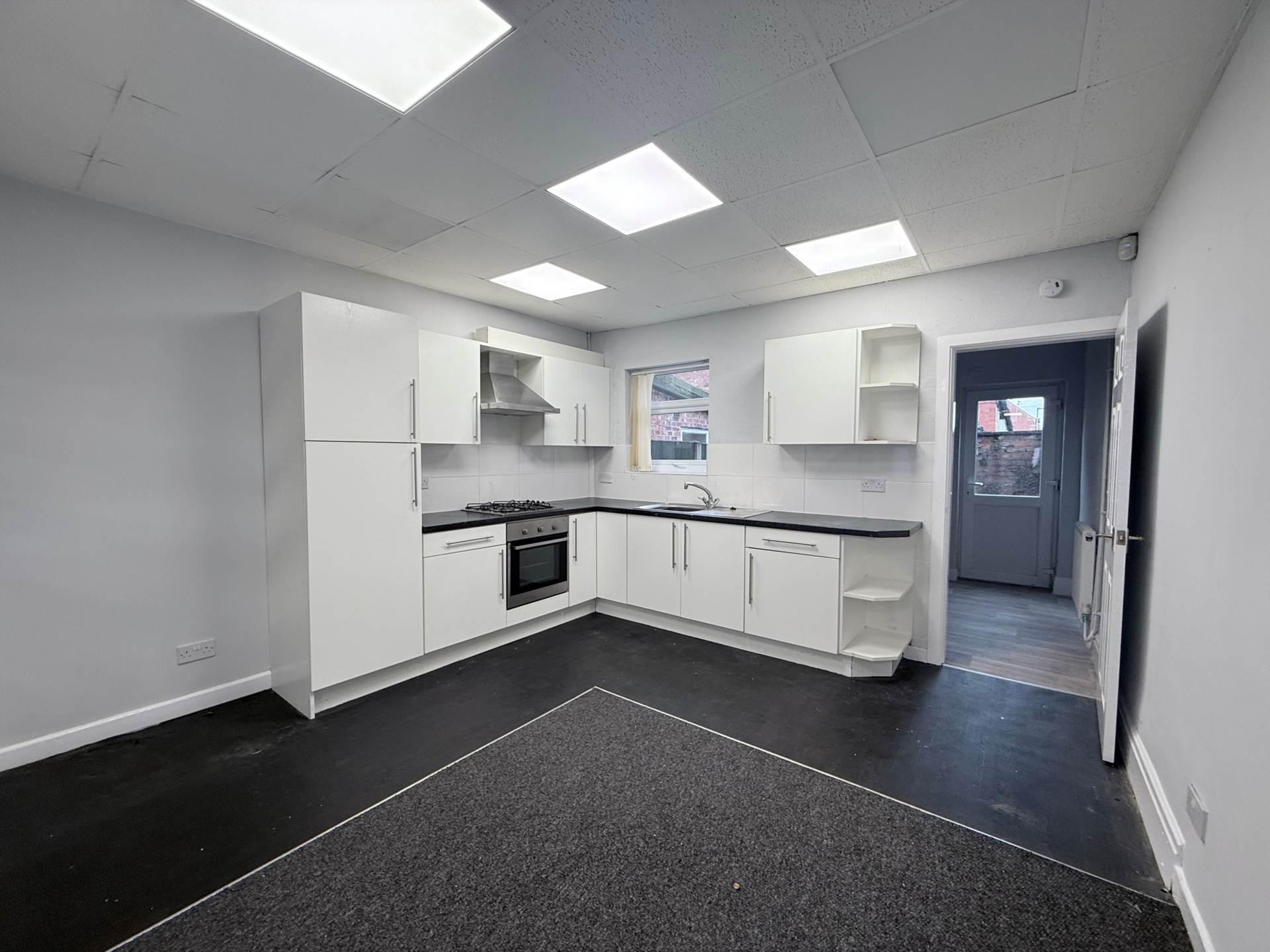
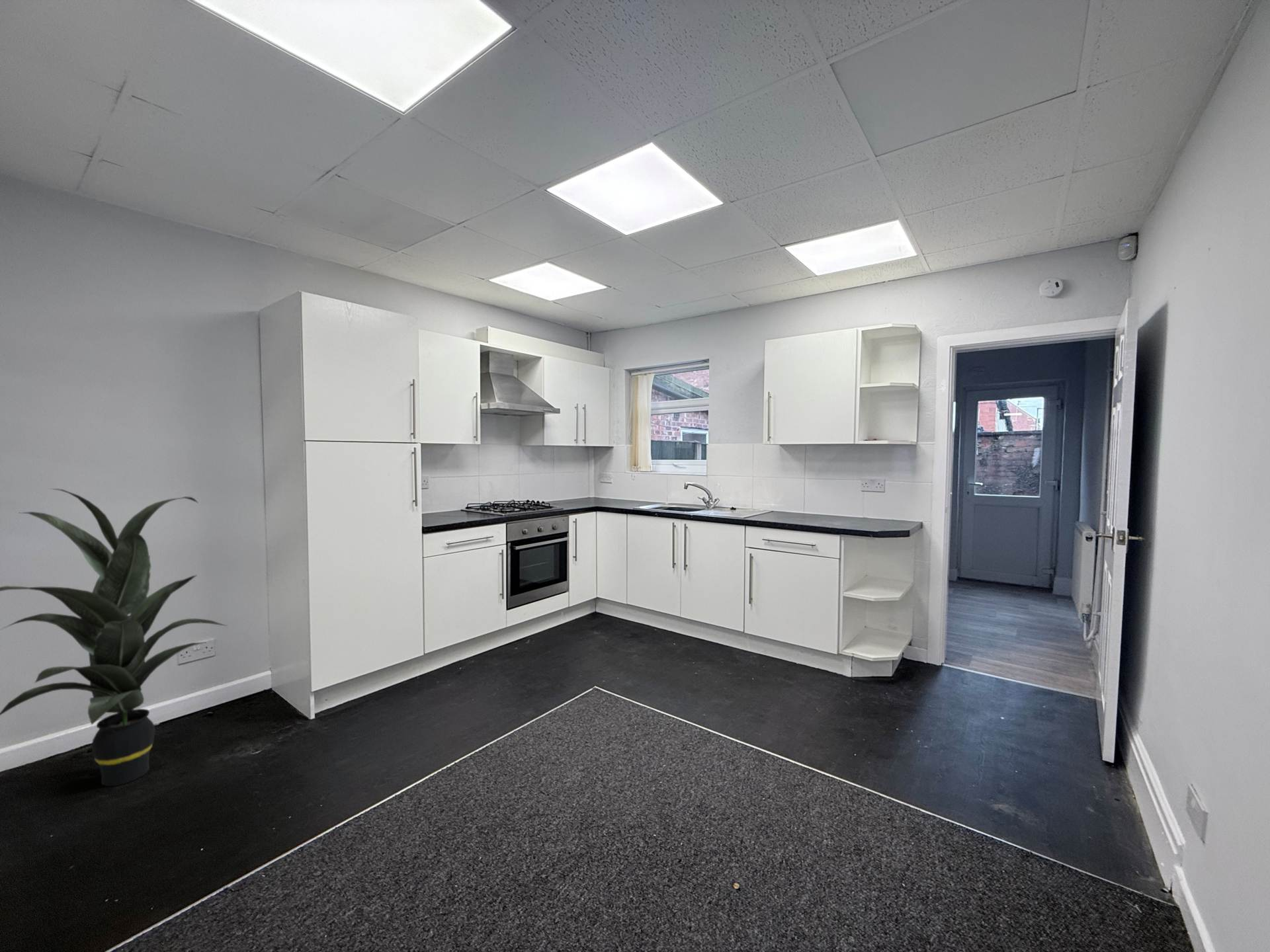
+ indoor plant (104, 634)
